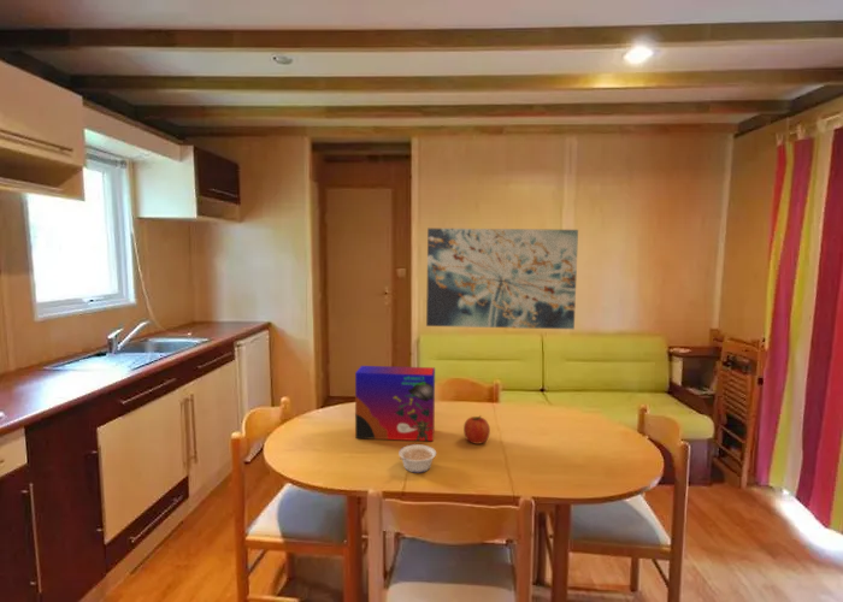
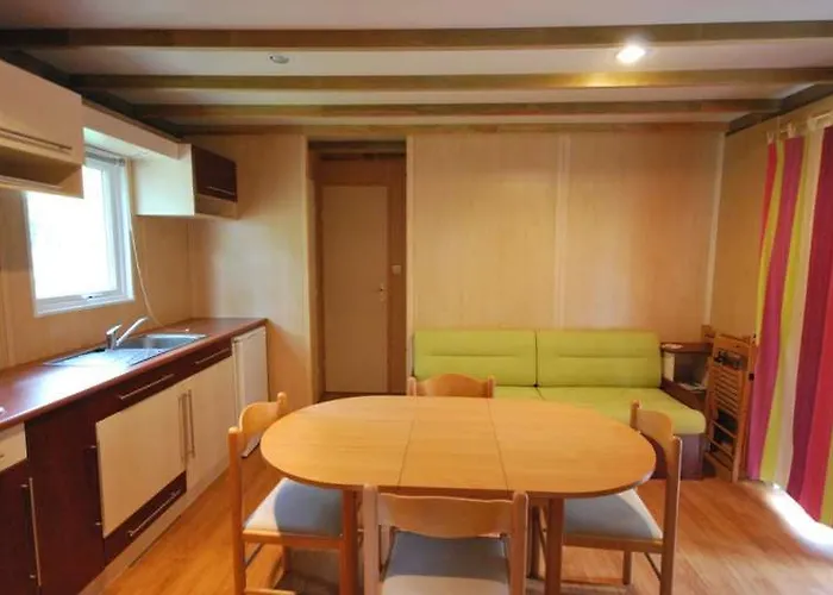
- wall art (500, 278)
- cereal box (395, 402)
- fruit (476, 427)
- legume (417, 459)
